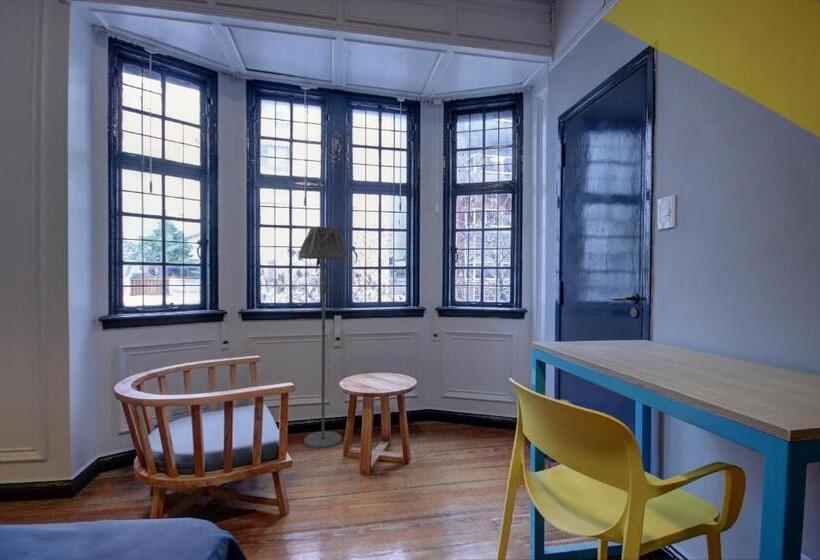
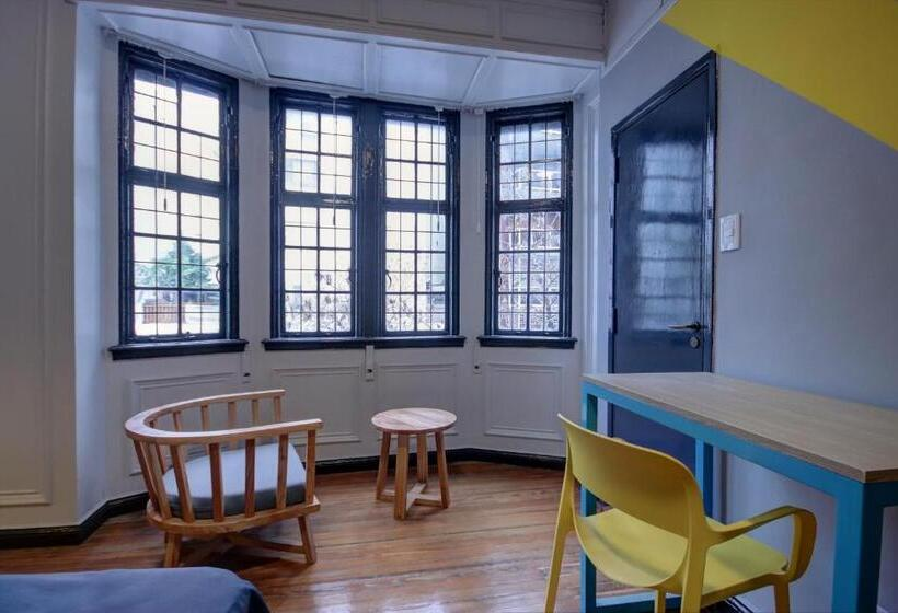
- floor lamp (323, 335)
